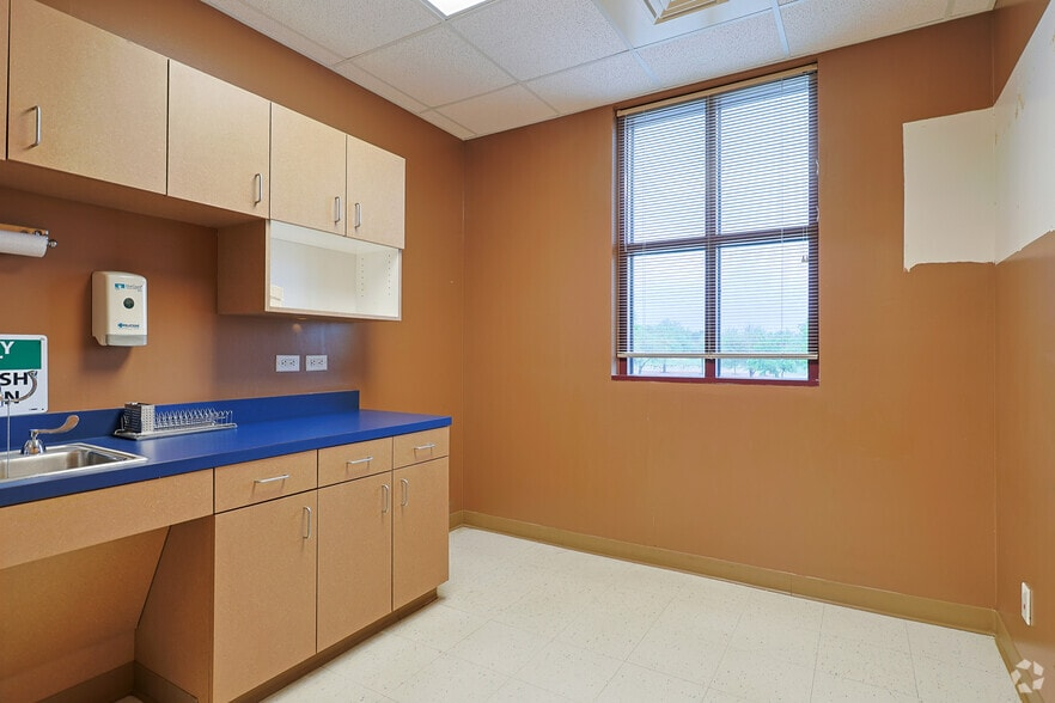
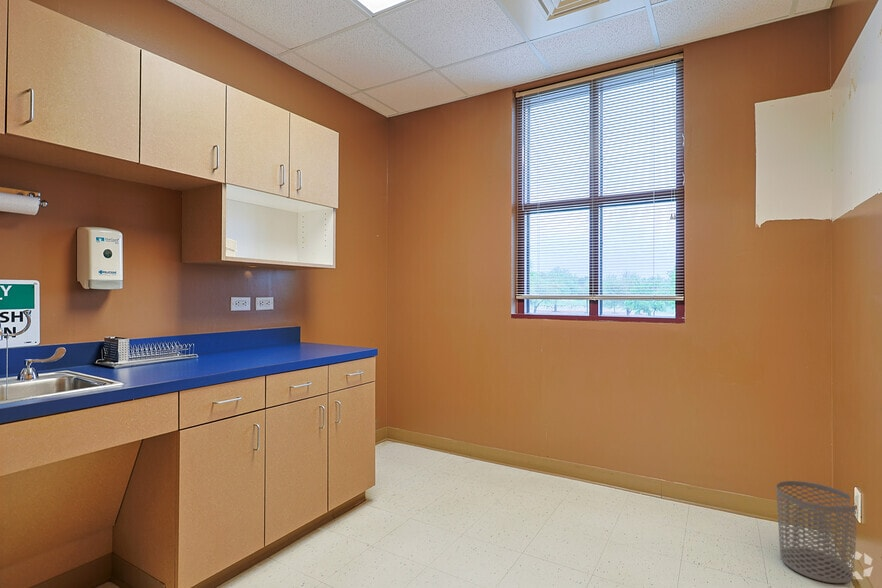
+ waste bin (815, 529)
